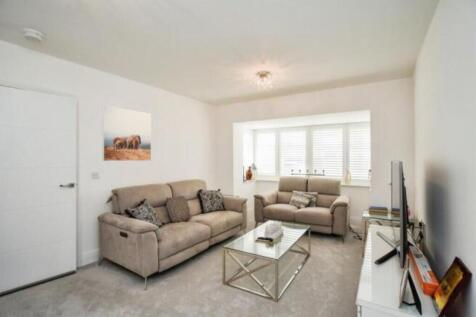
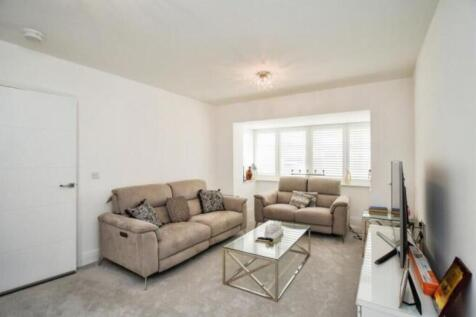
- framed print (128, 135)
